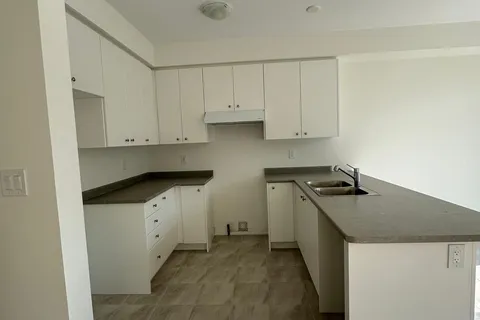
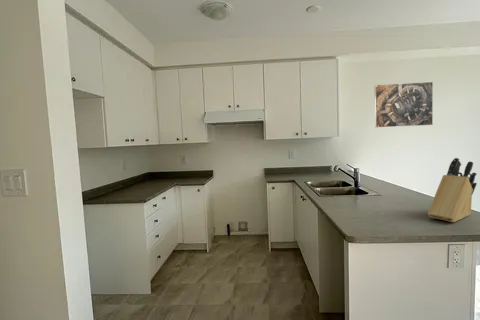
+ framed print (403, 105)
+ knife block (453, 187)
